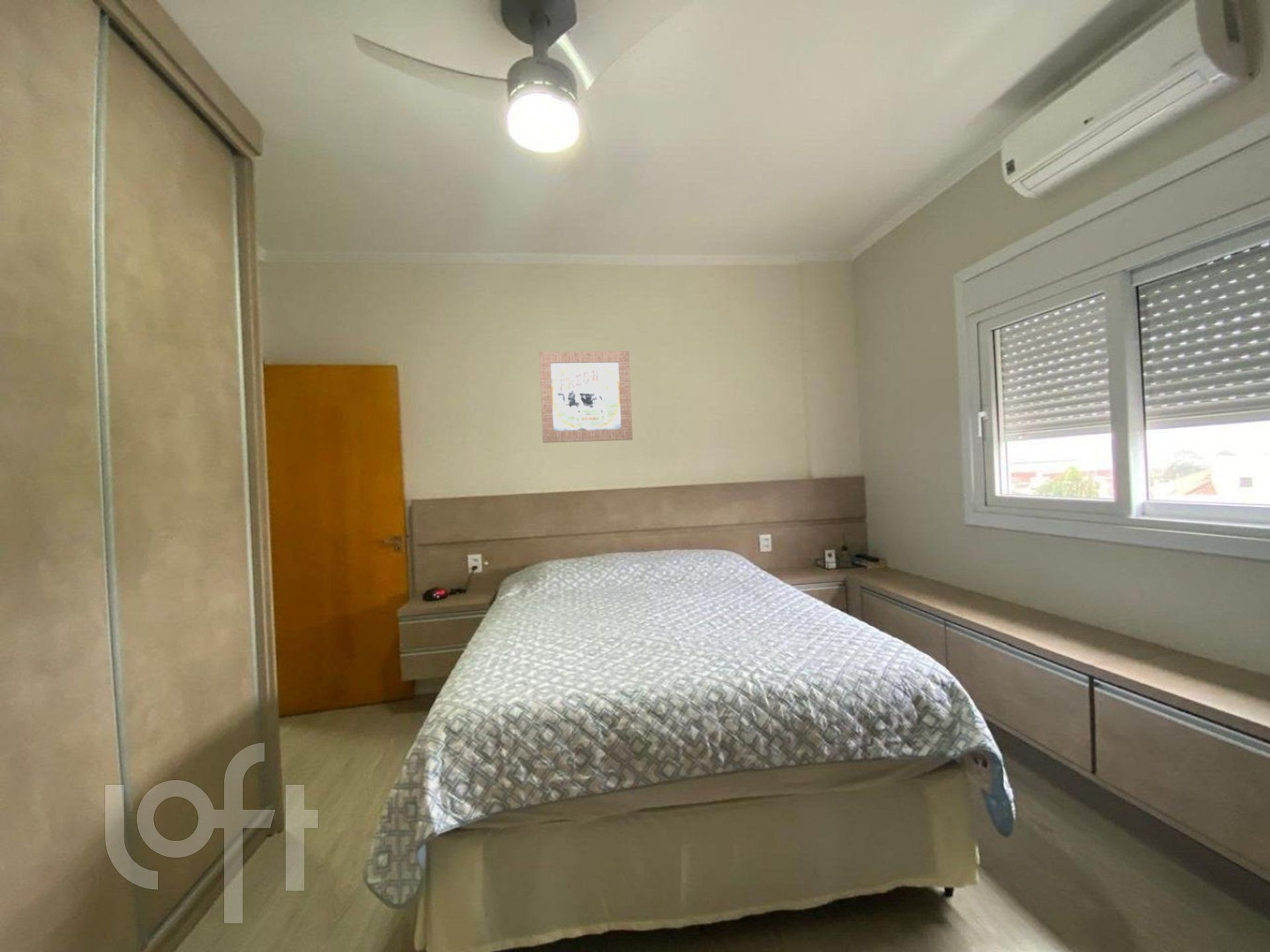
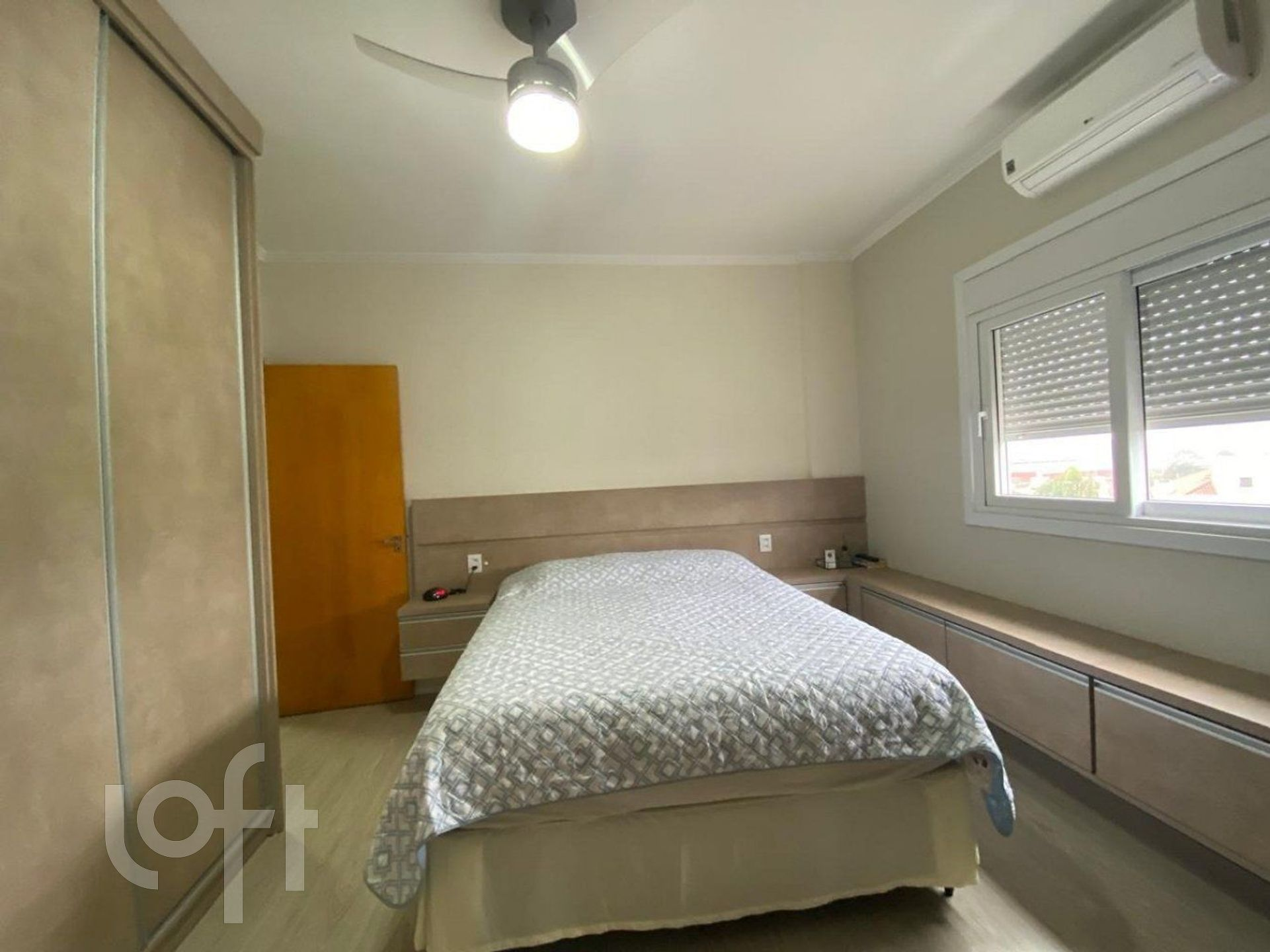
- wall art (586, 396)
